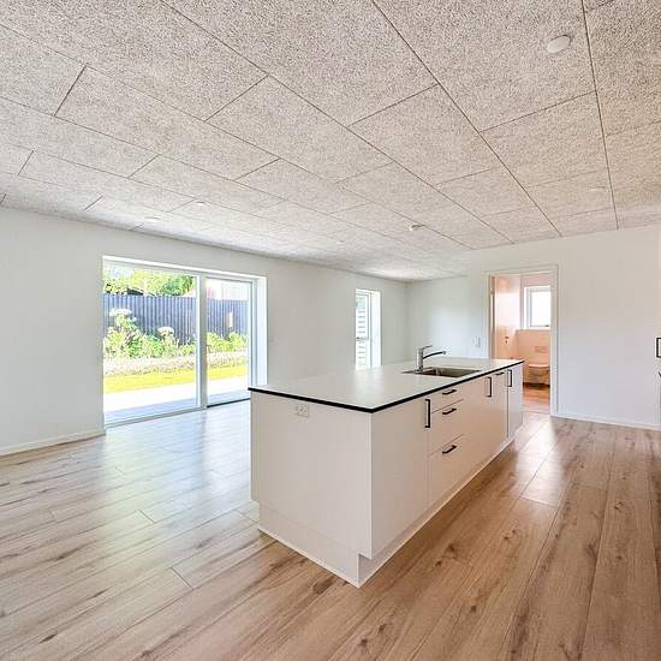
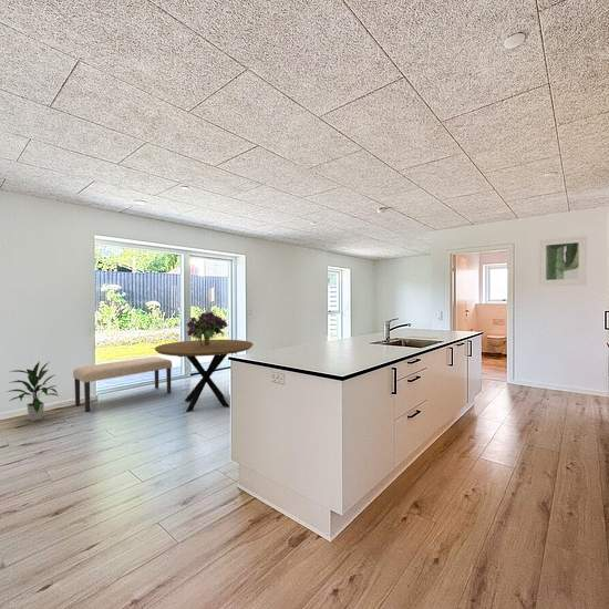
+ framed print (561, 261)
+ bouquet (206, 329)
+ indoor plant (33, 391)
+ dining table (206, 374)
+ bench (123, 375)
